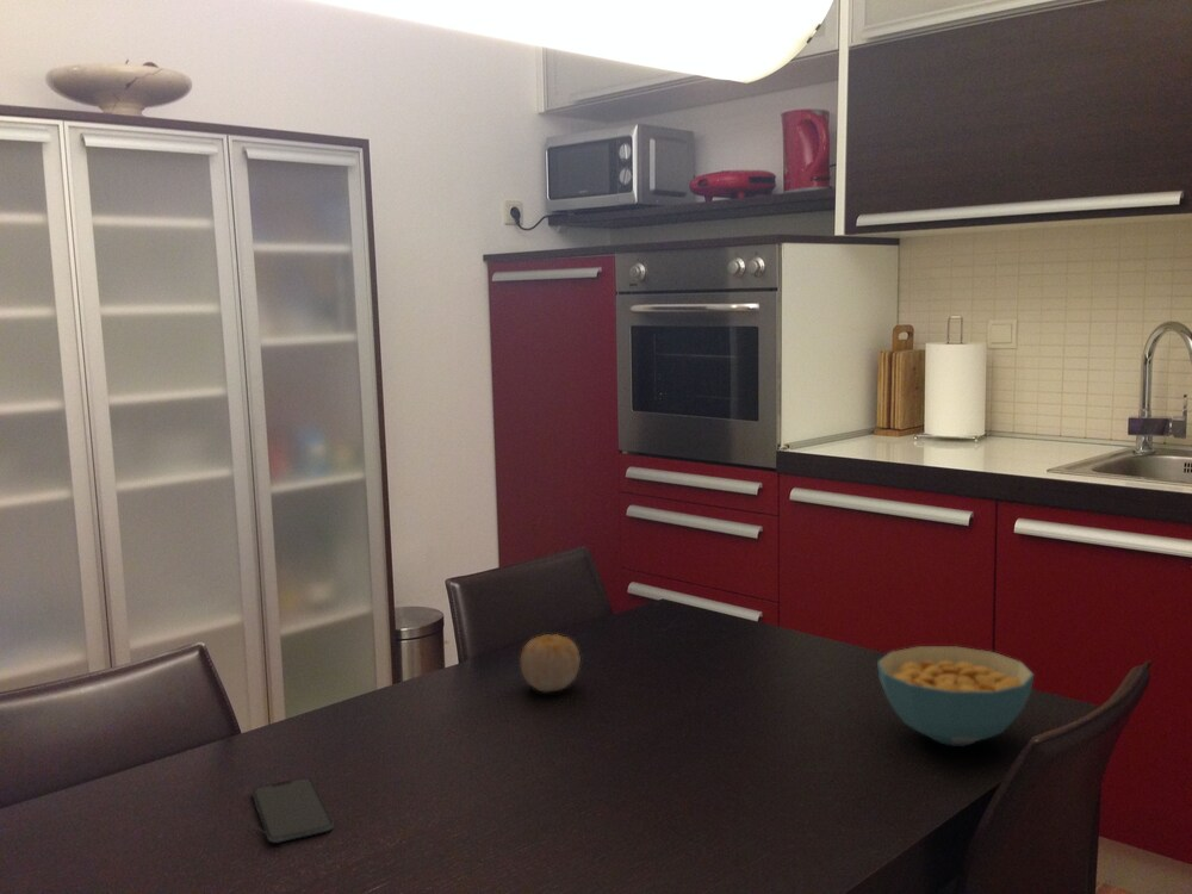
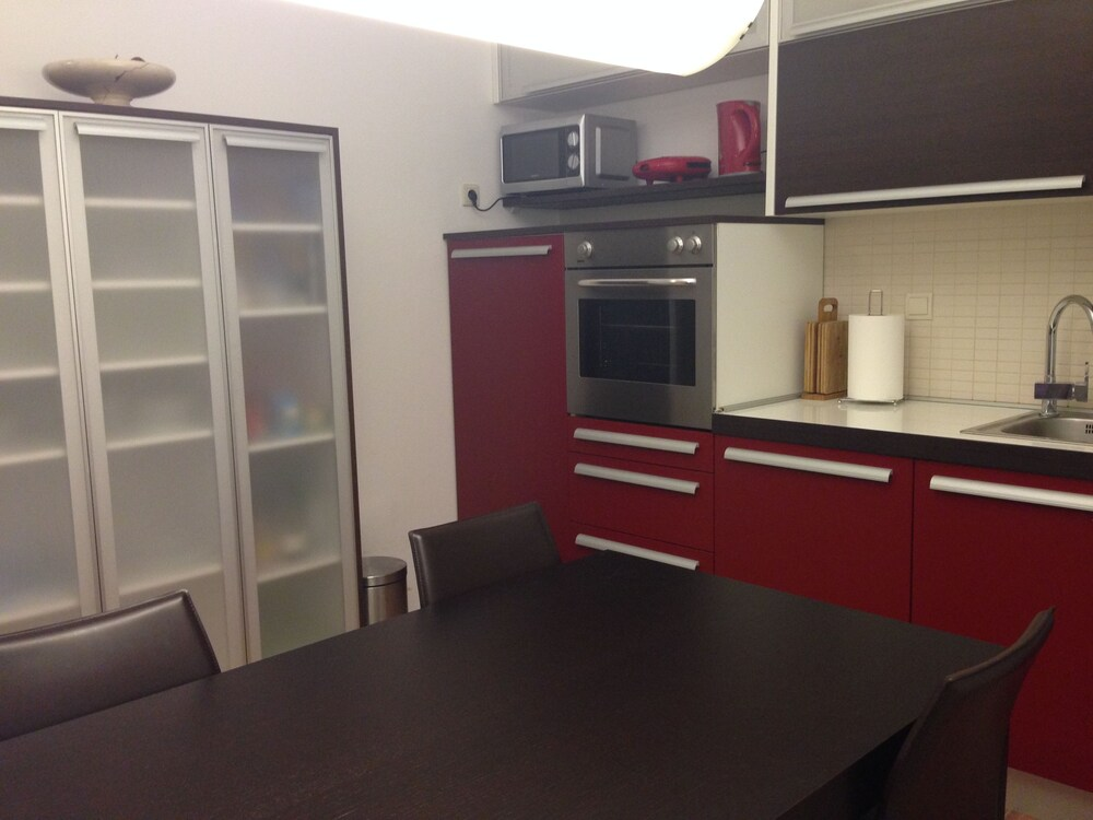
- smartphone (291, 808)
- cereal bowl (952, 702)
- fruit (550, 663)
